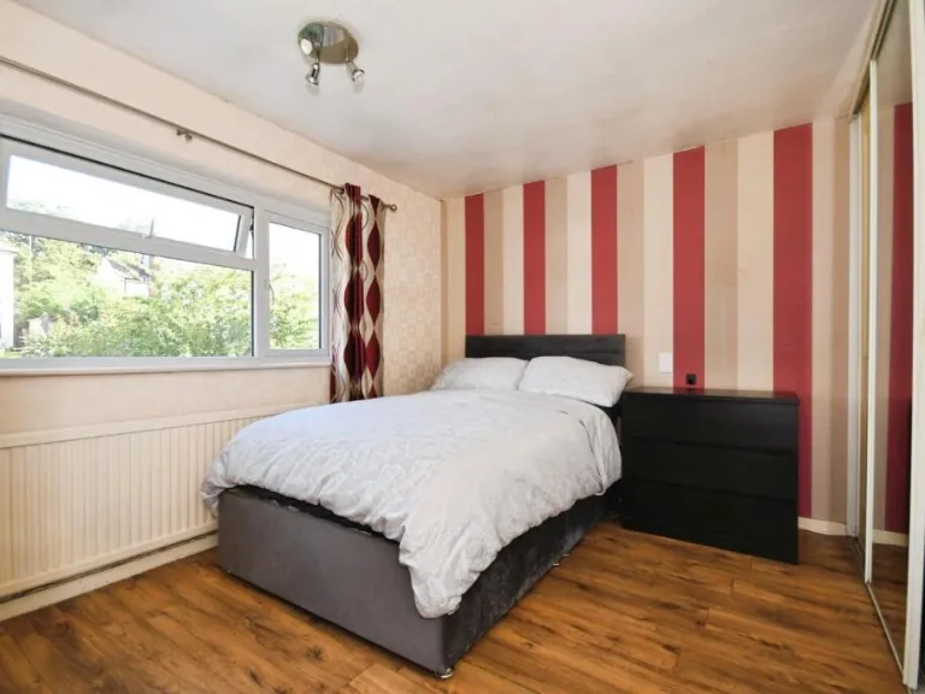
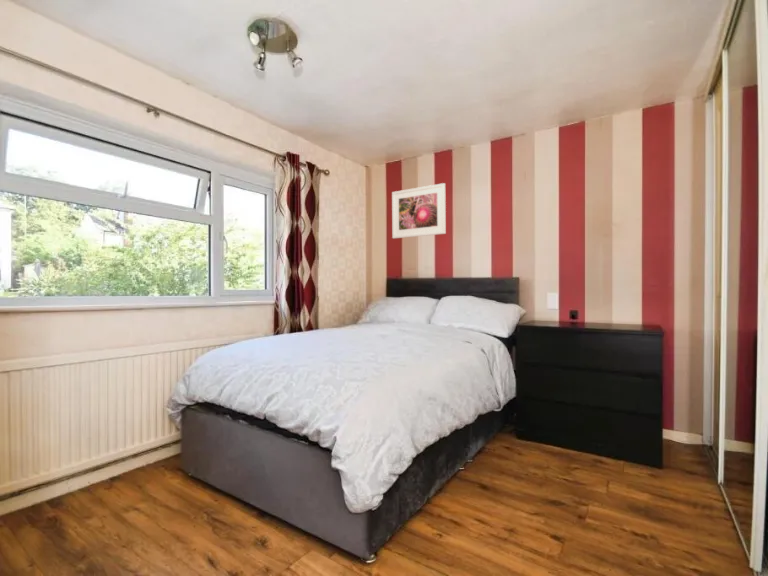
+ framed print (417, 212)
